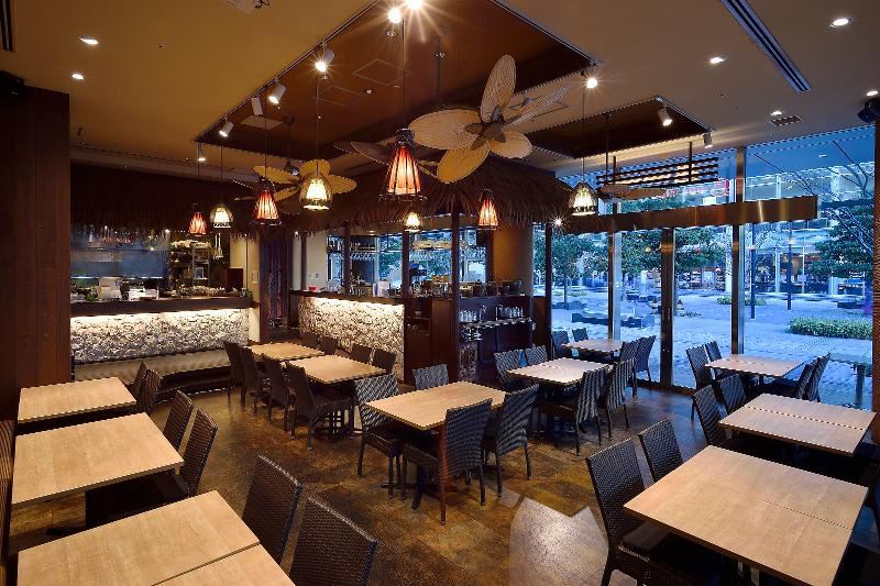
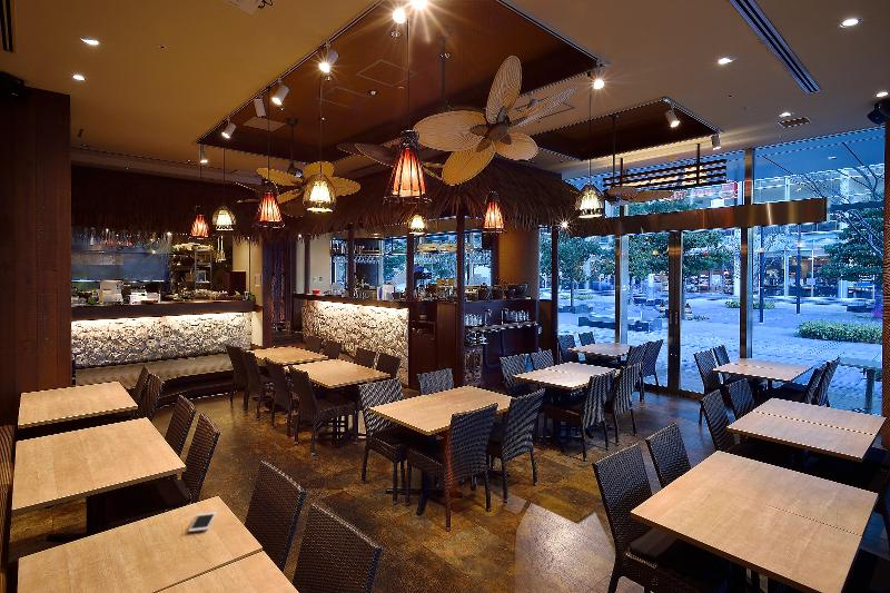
+ cell phone (202, 521)
